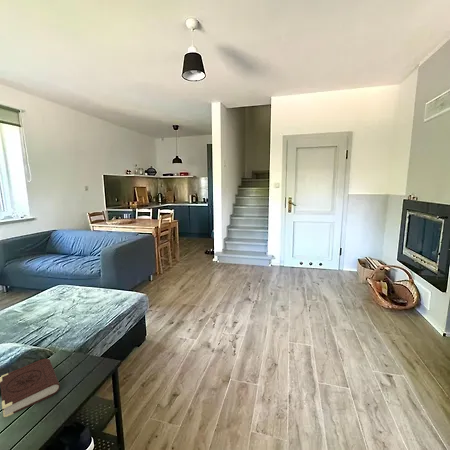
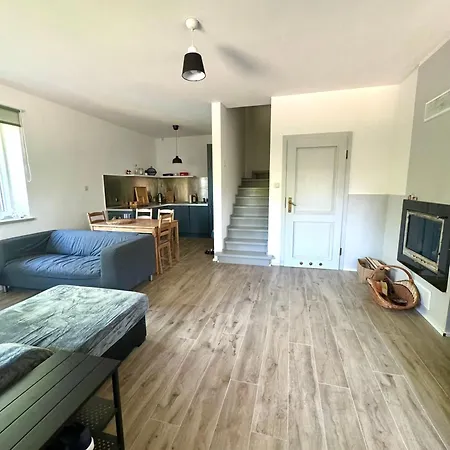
- book (29, 383)
